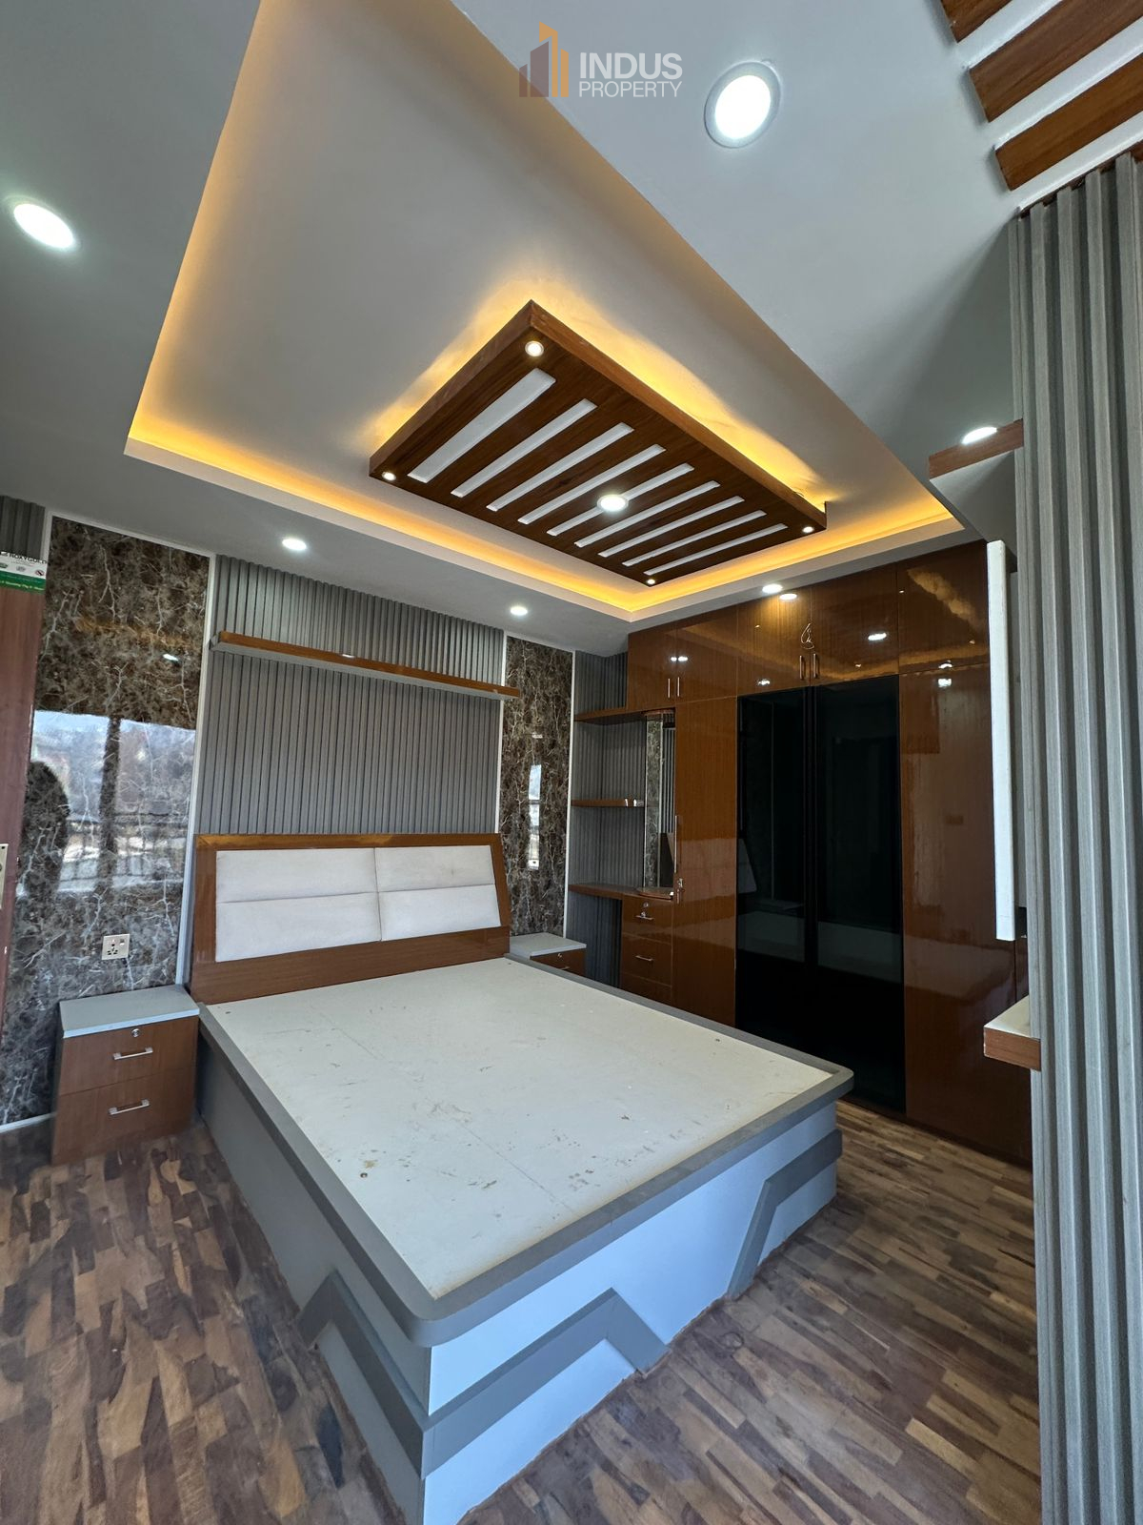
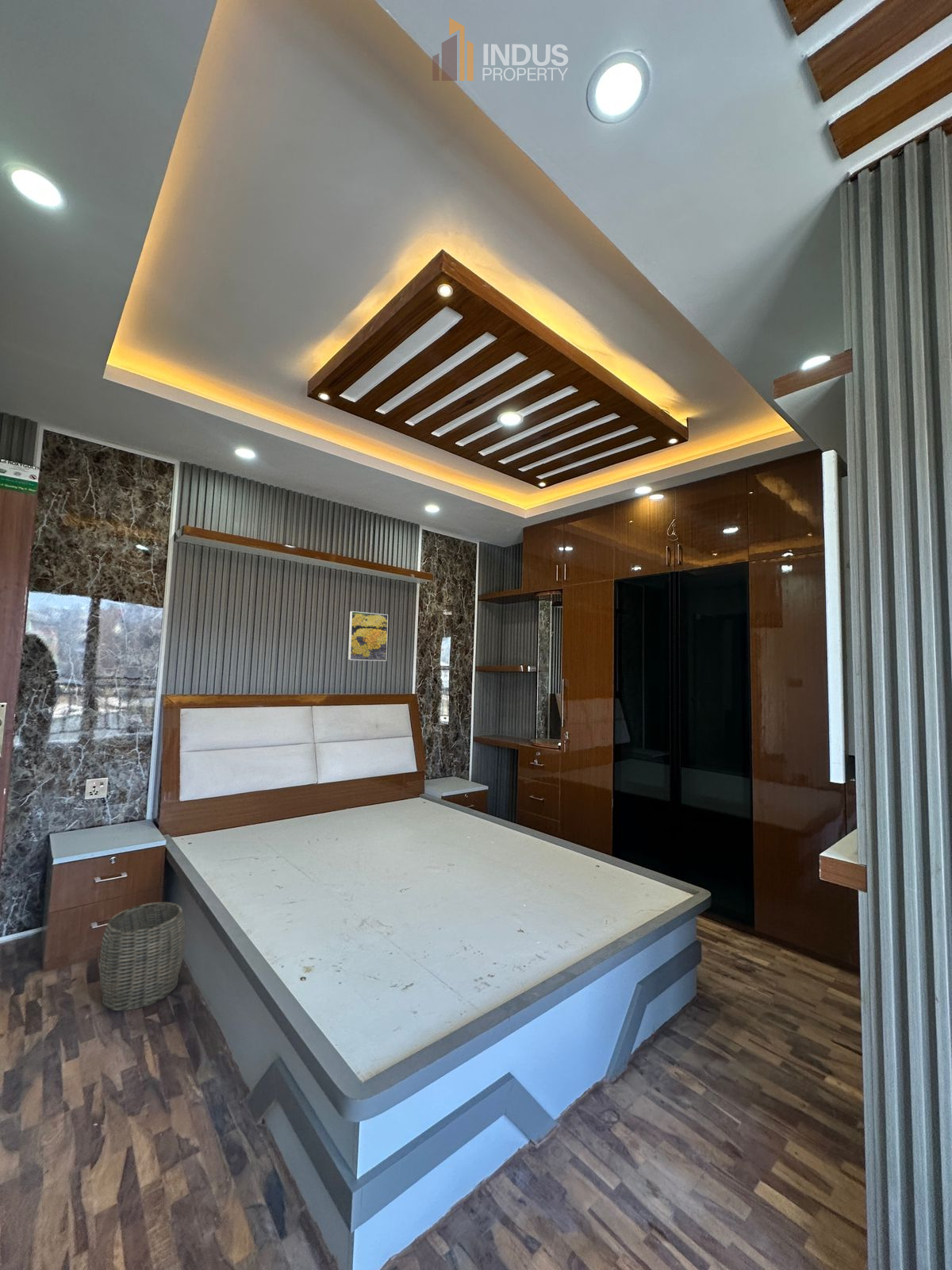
+ woven basket (144, 952)
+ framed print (368, 637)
